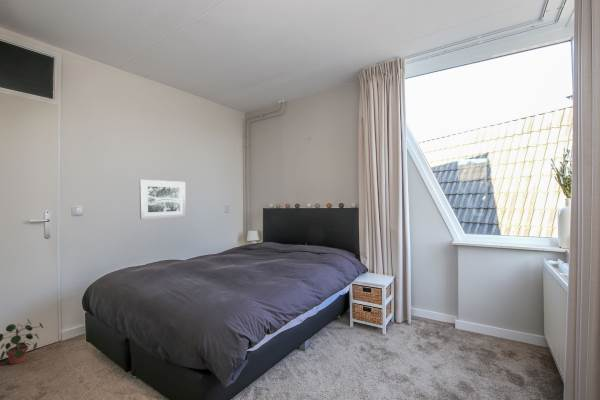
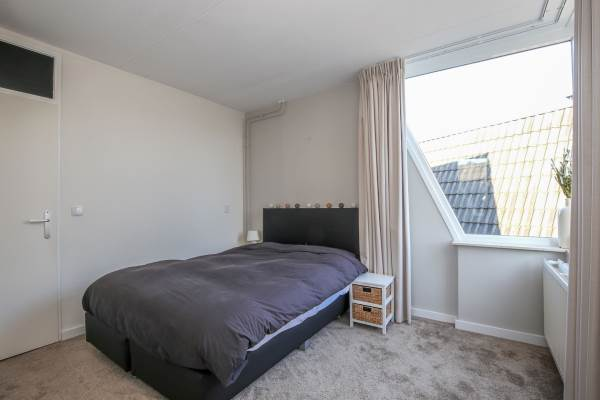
- wall art (164, 199)
- potted plant (20, 339)
